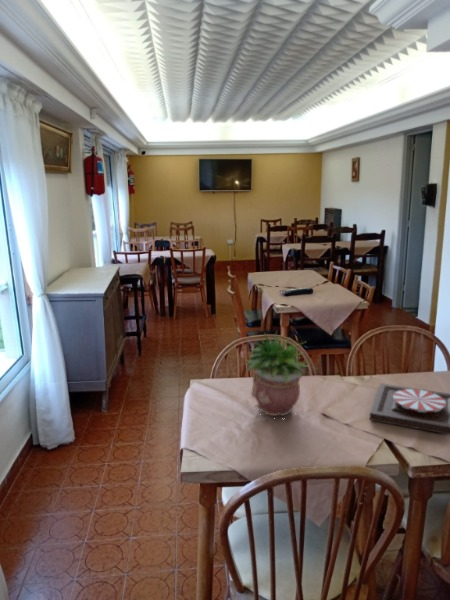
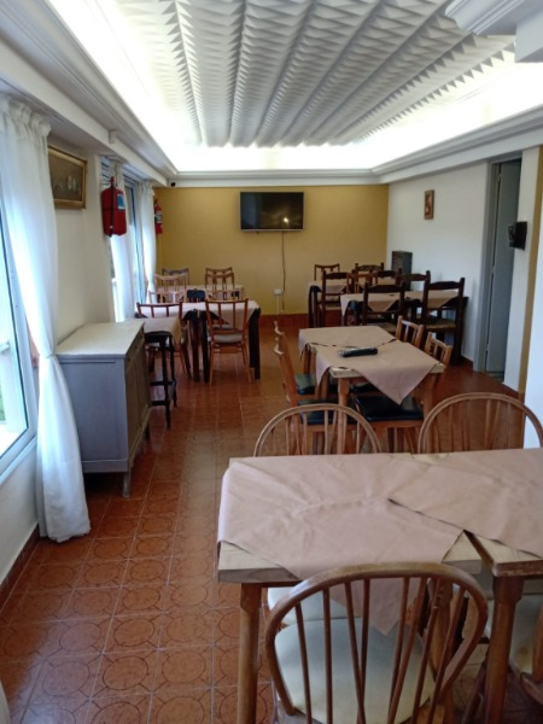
- plate (416, 404)
- potted plant (279, 372)
